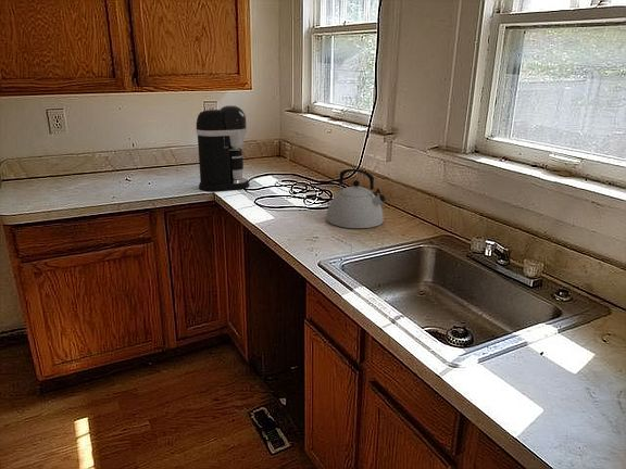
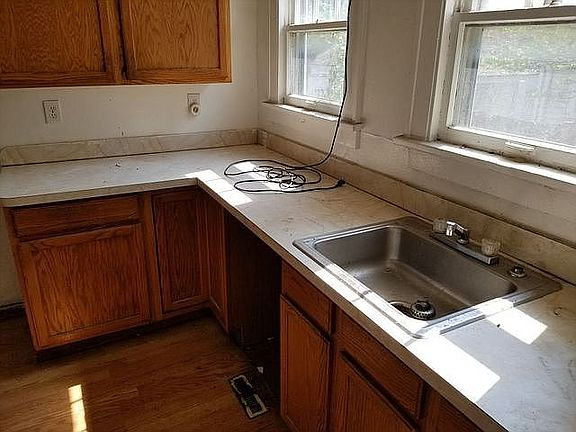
- coffee maker (222, 147)
- kettle (356, 194)
